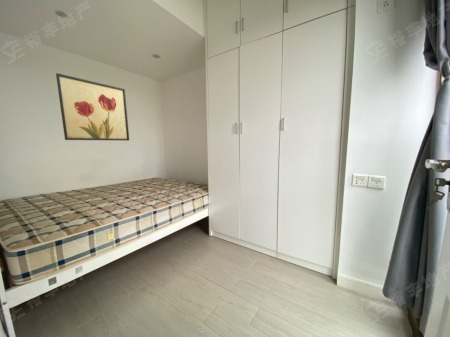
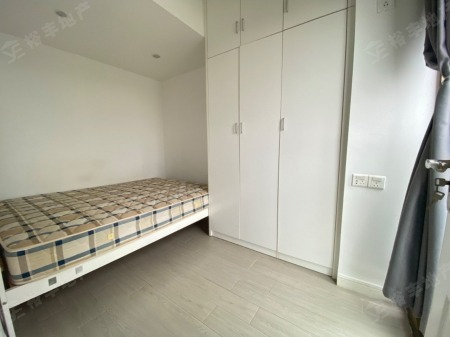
- wall art (97, 111)
